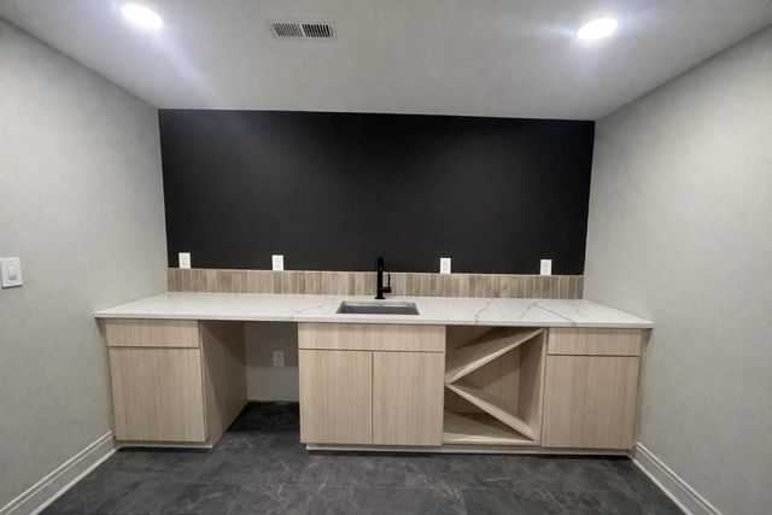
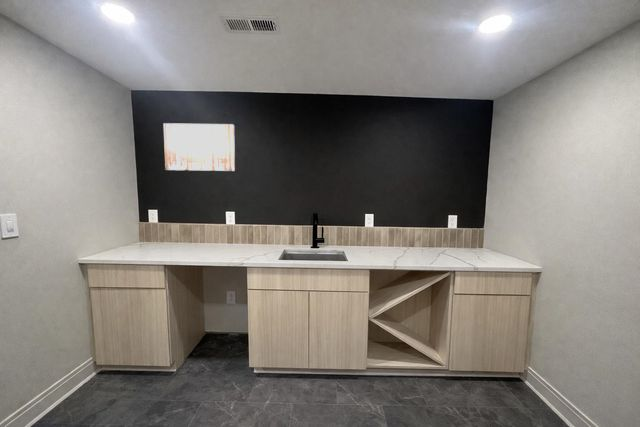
+ wall art (199, 147)
